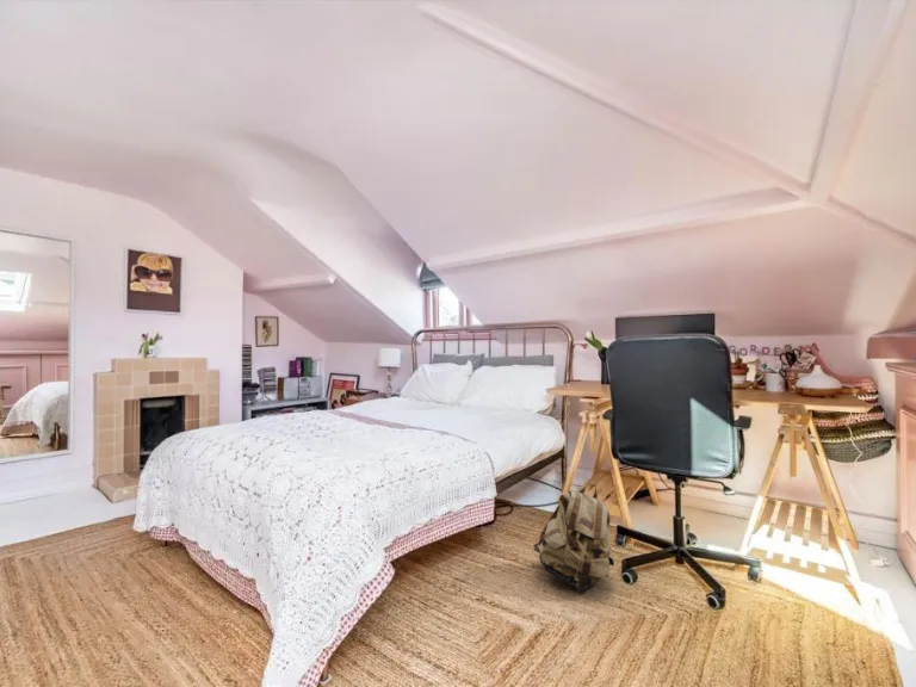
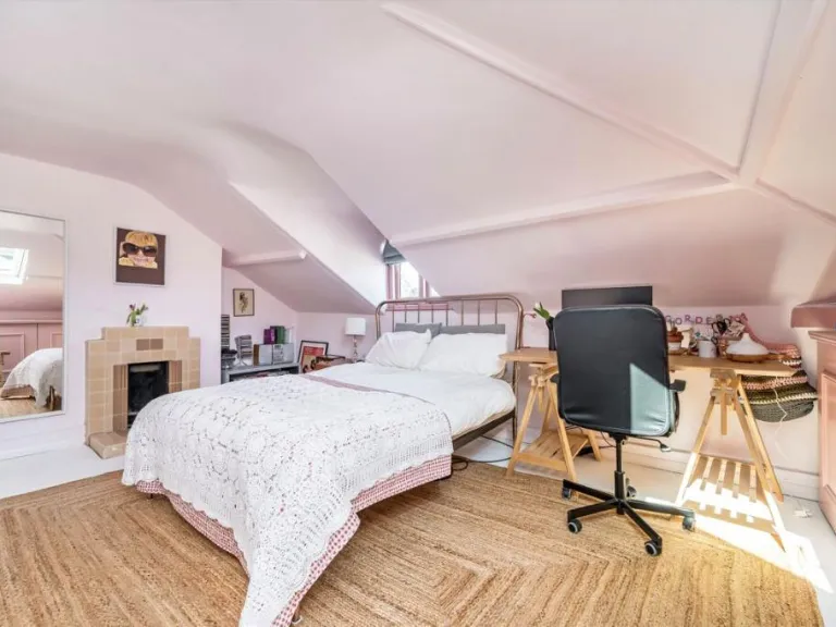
- backpack (572, 531)
